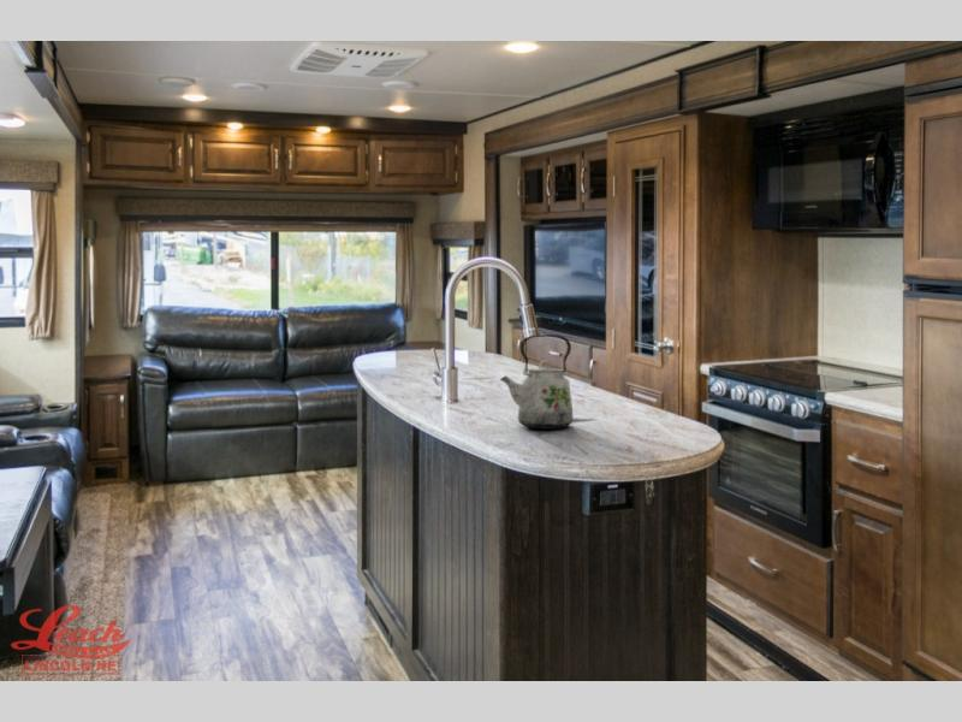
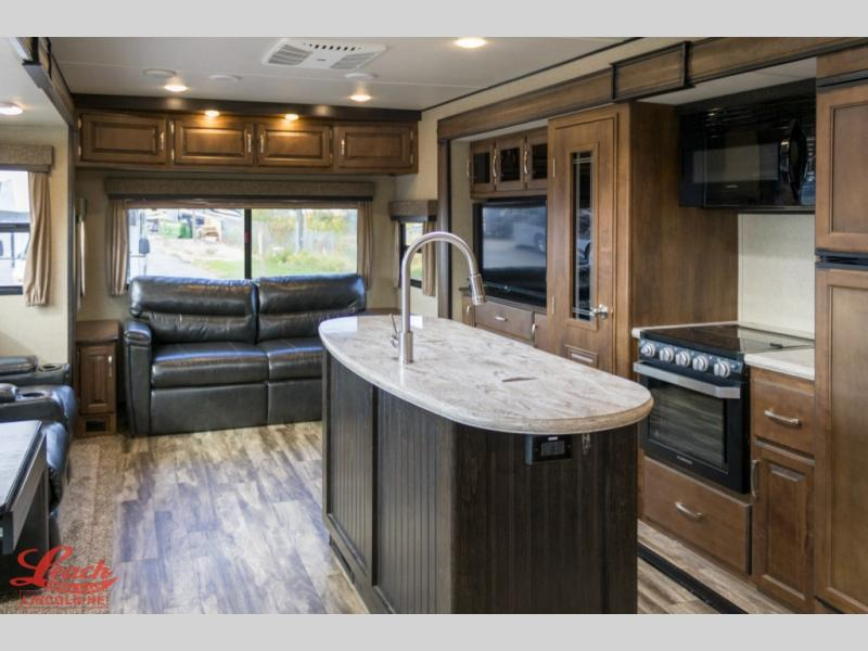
- kettle (535, 380)
